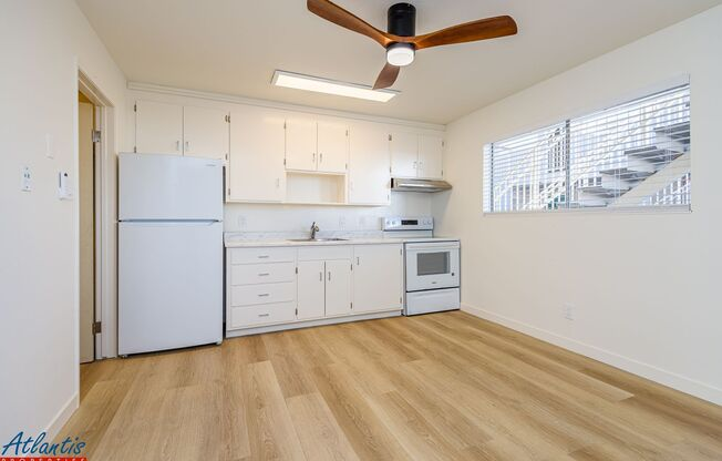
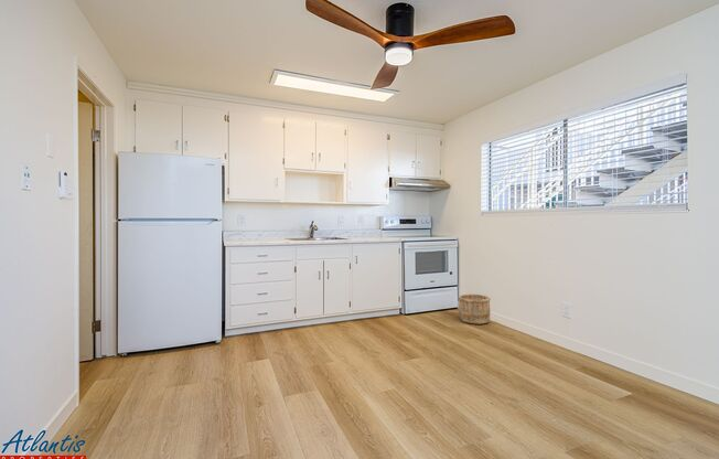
+ wooden bucket (473, 308)
